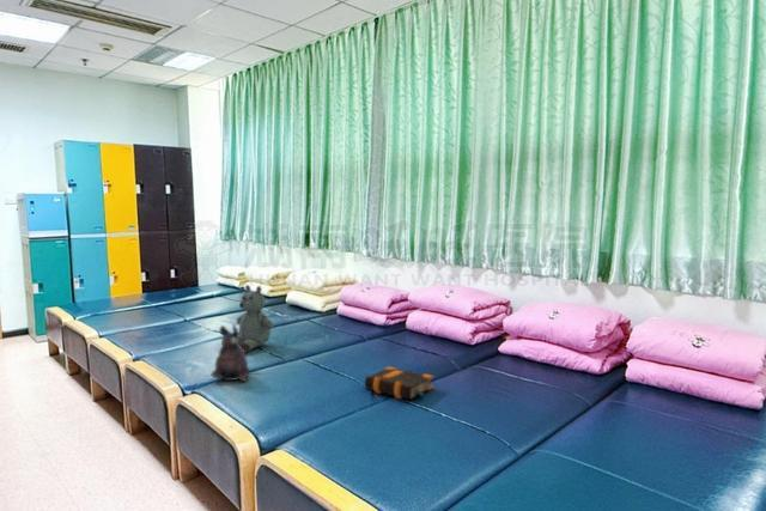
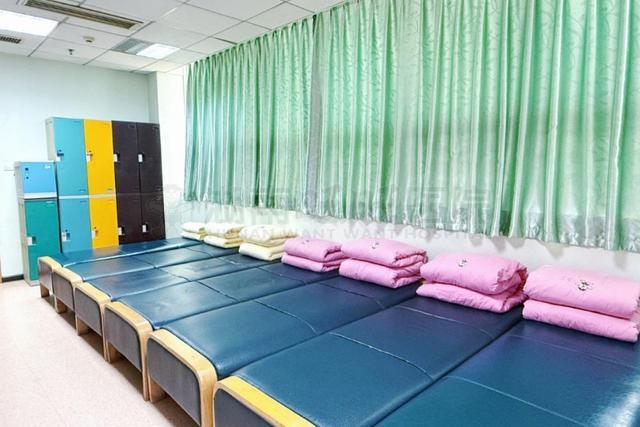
- plush toy (233, 349)
- bible (401, 382)
- stuffed bear (247, 317)
